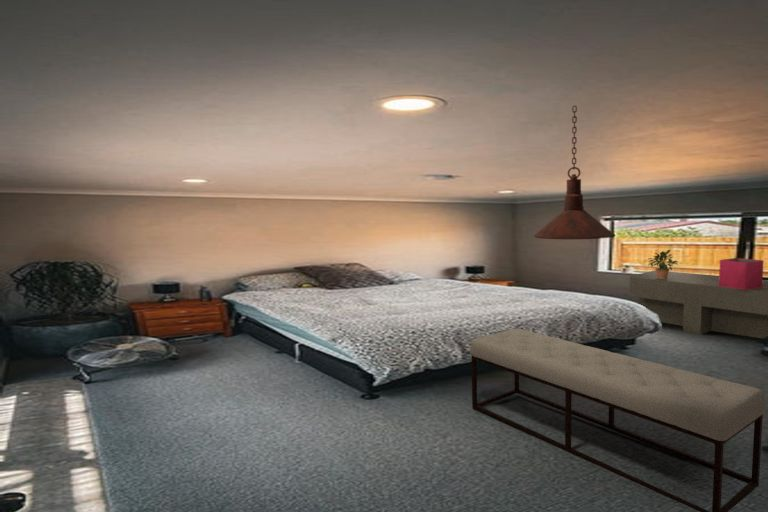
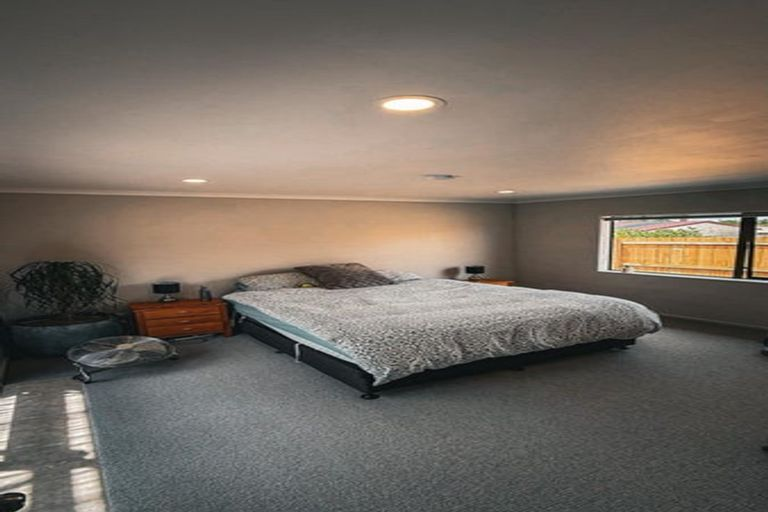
- bench (591, 399)
- storage bin (740, 273)
- potted plant (661, 263)
- pendant light (573, 169)
- bench (707, 304)
